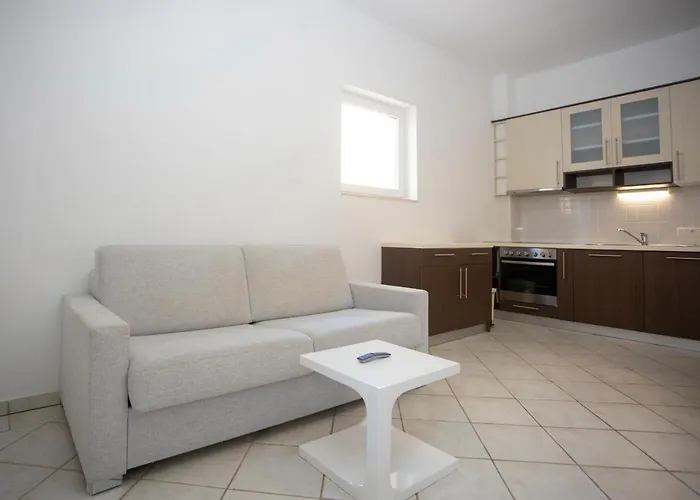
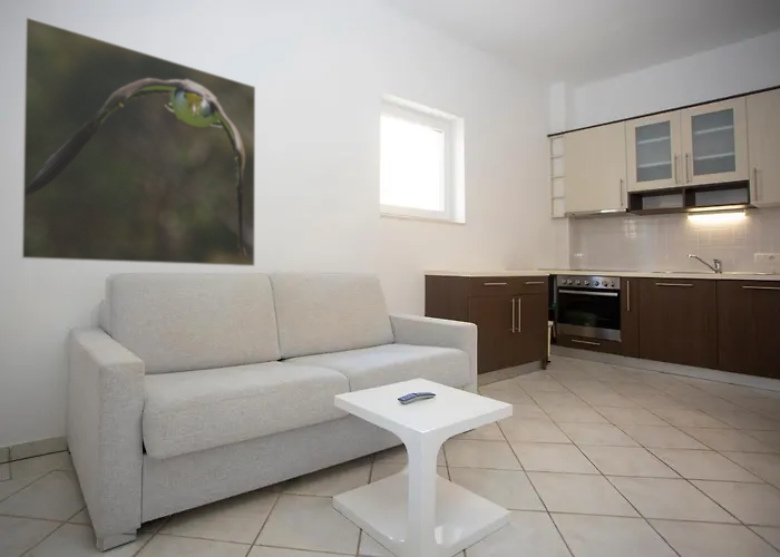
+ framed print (155, 159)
